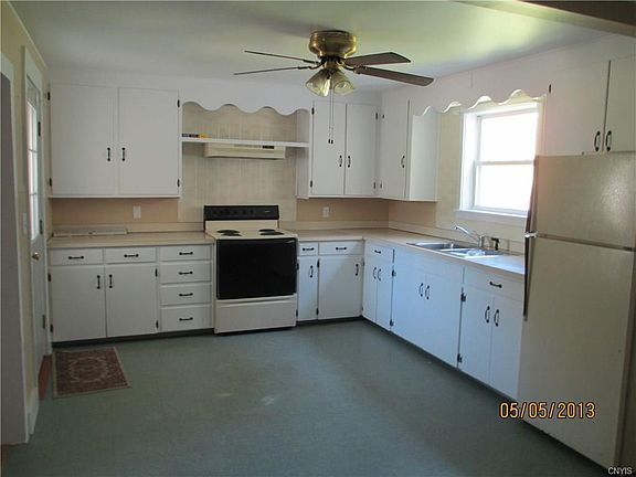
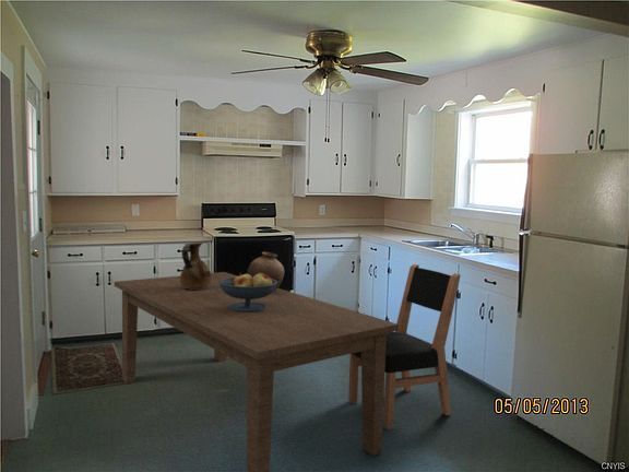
+ ceramic pitcher (195, 264)
+ dining table (235, 356)
+ dining chair (401, 340)
+ fruit bowl (248, 290)
+ pottery (265, 271)
